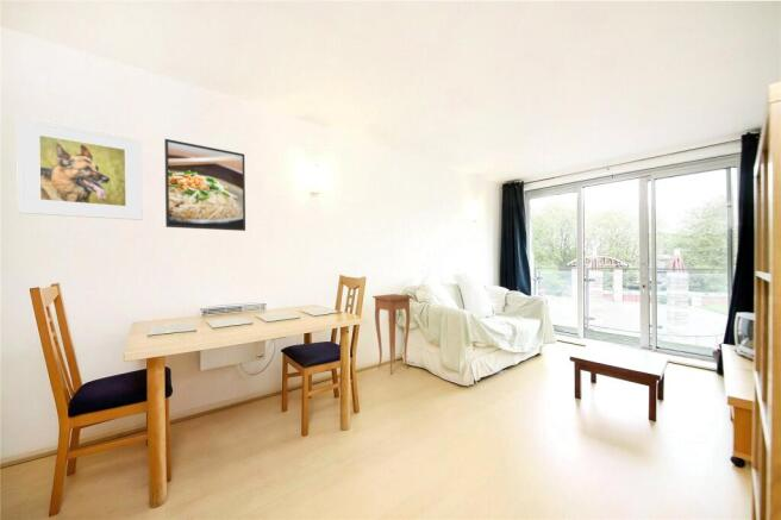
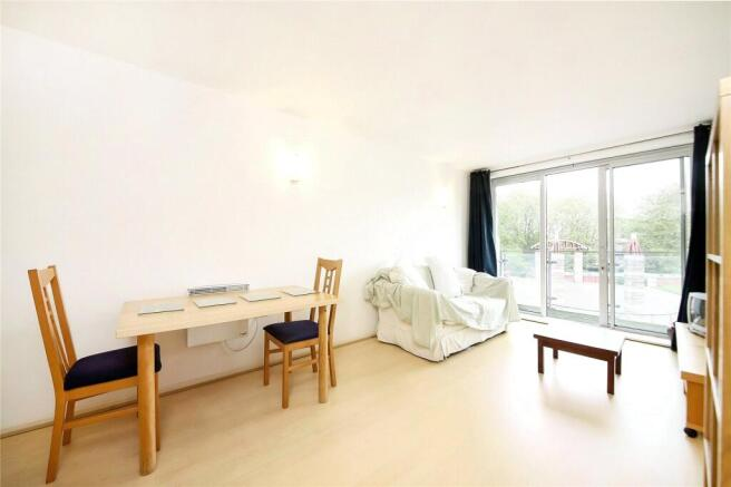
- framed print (85, 173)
- side table (392, 332)
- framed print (207, 188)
